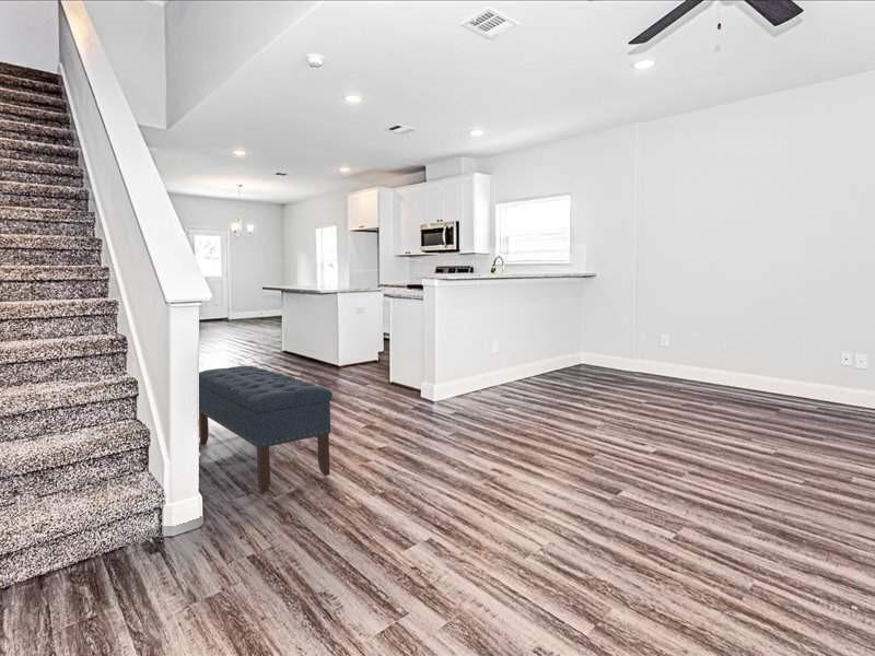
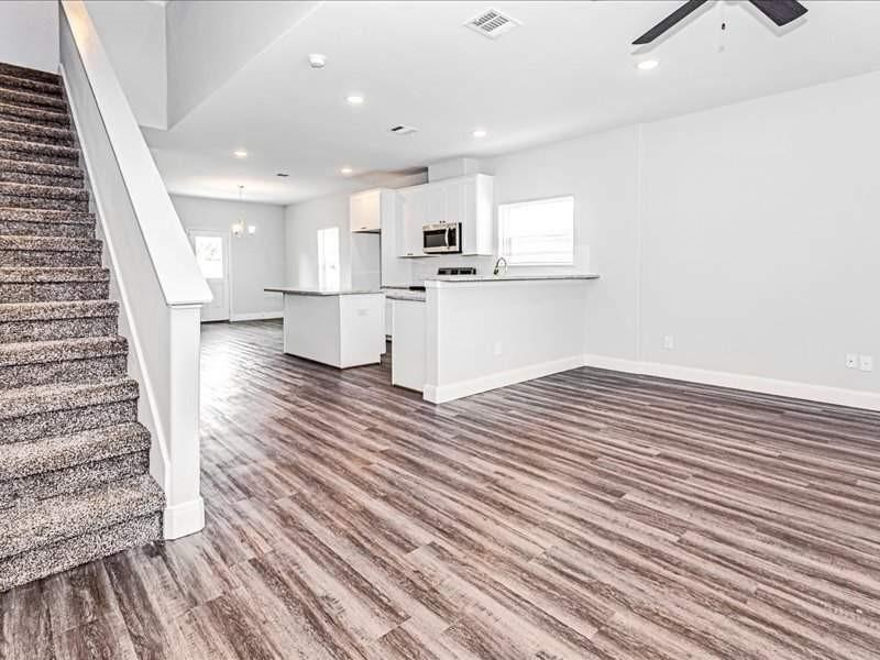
- bench (257, 418)
